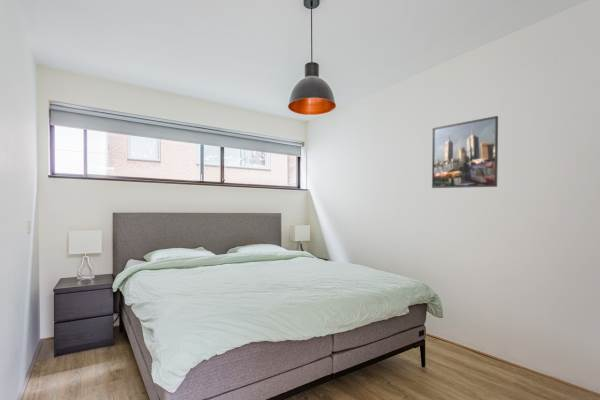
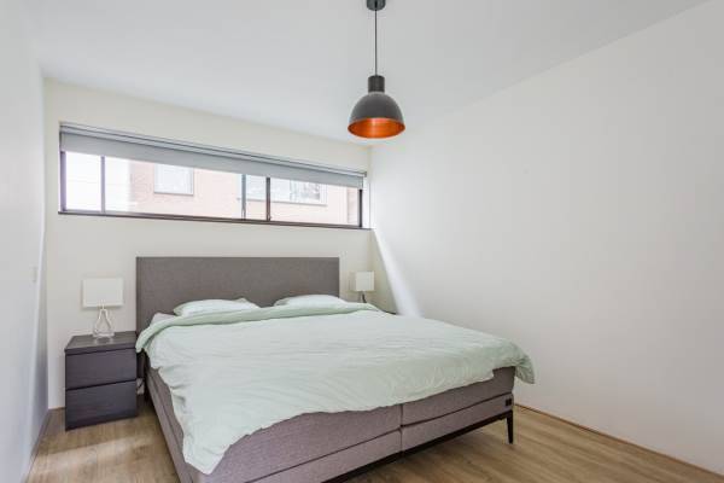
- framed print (462, 155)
